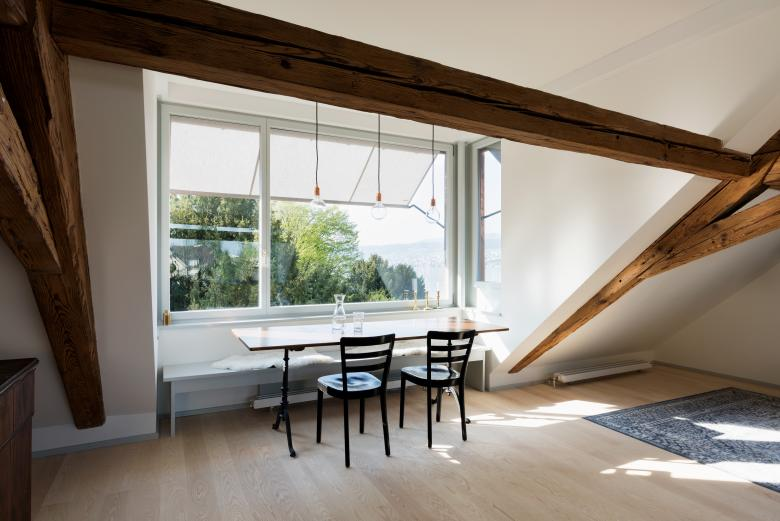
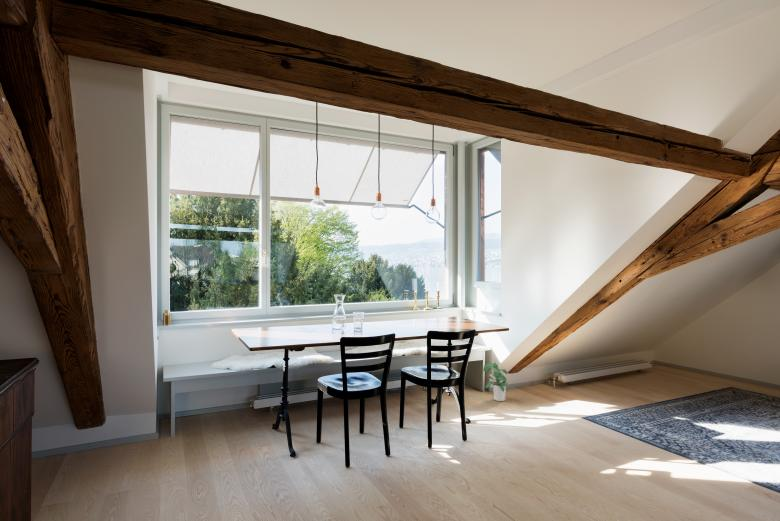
+ potted plant (496, 381)
